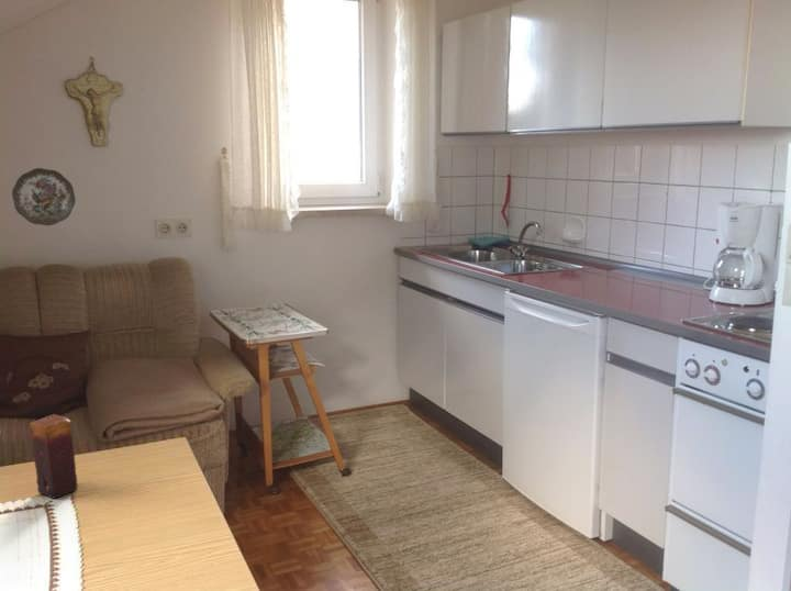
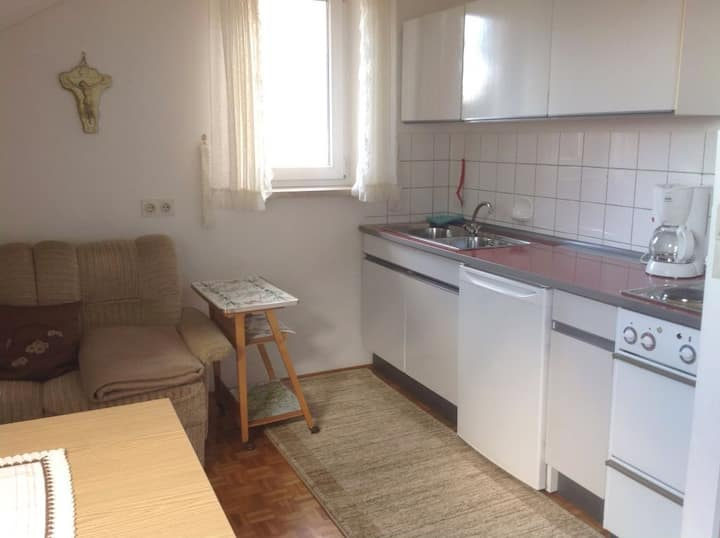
- candle (54, 455)
- decorative plate (44, 197)
